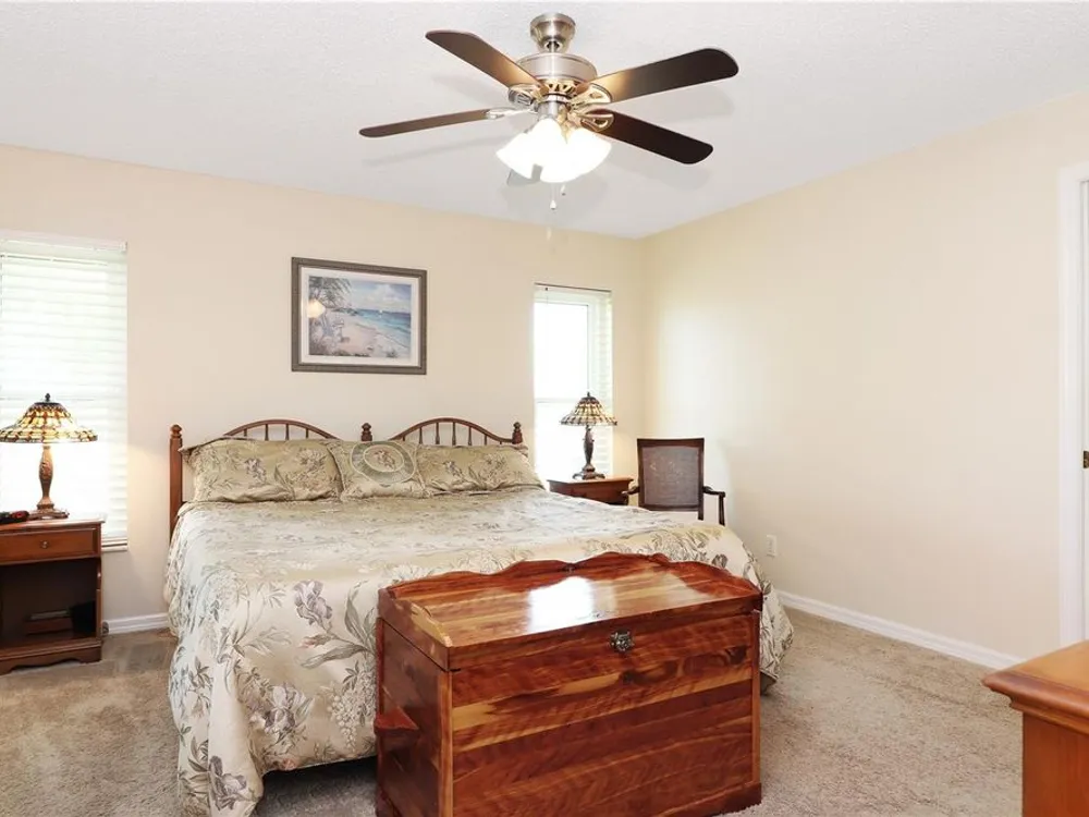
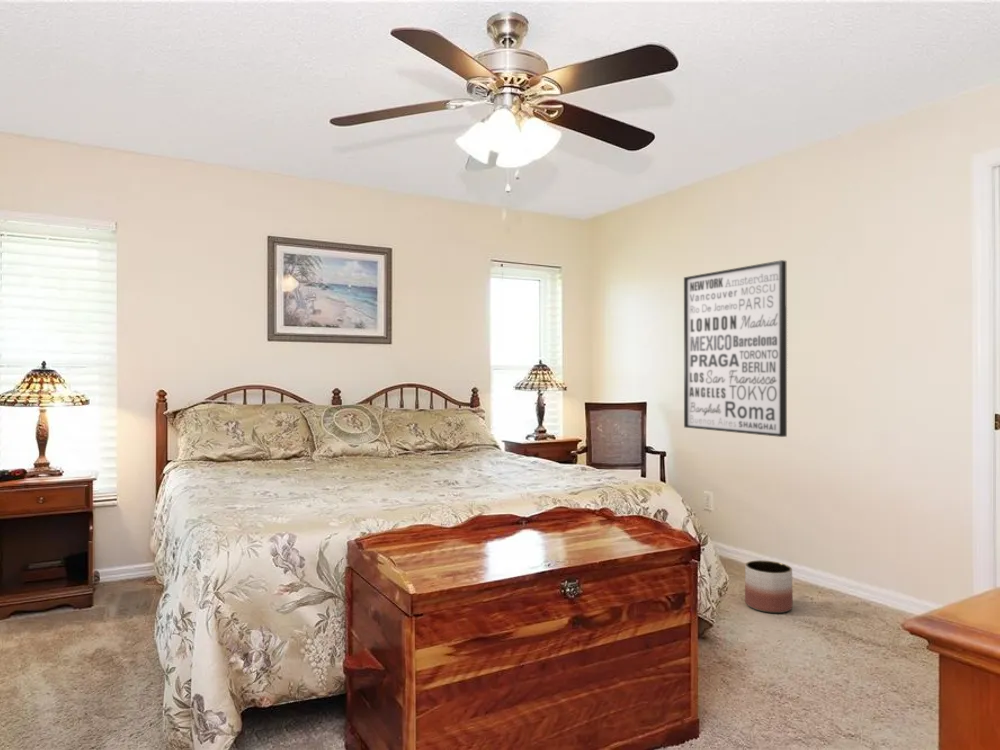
+ wall art (731, 350)
+ planter (768, 586)
